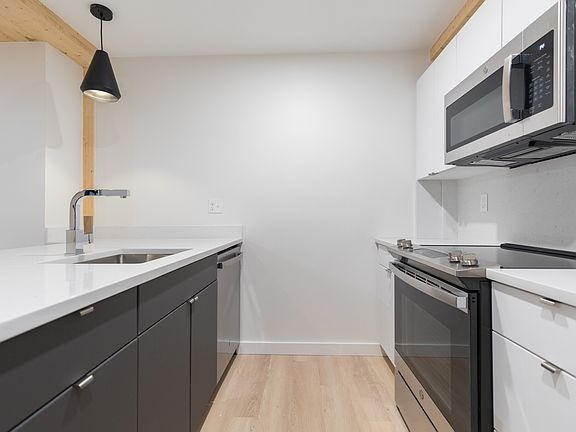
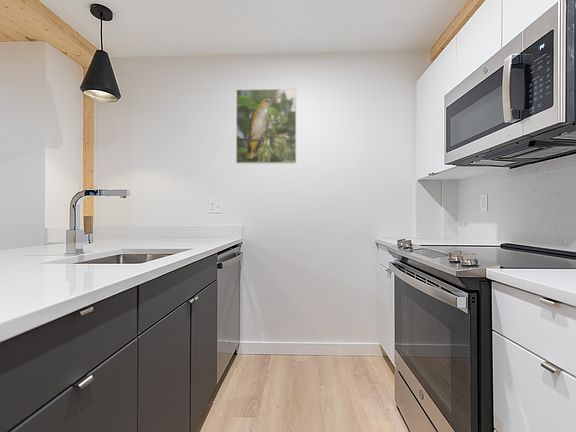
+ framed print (266, 126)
